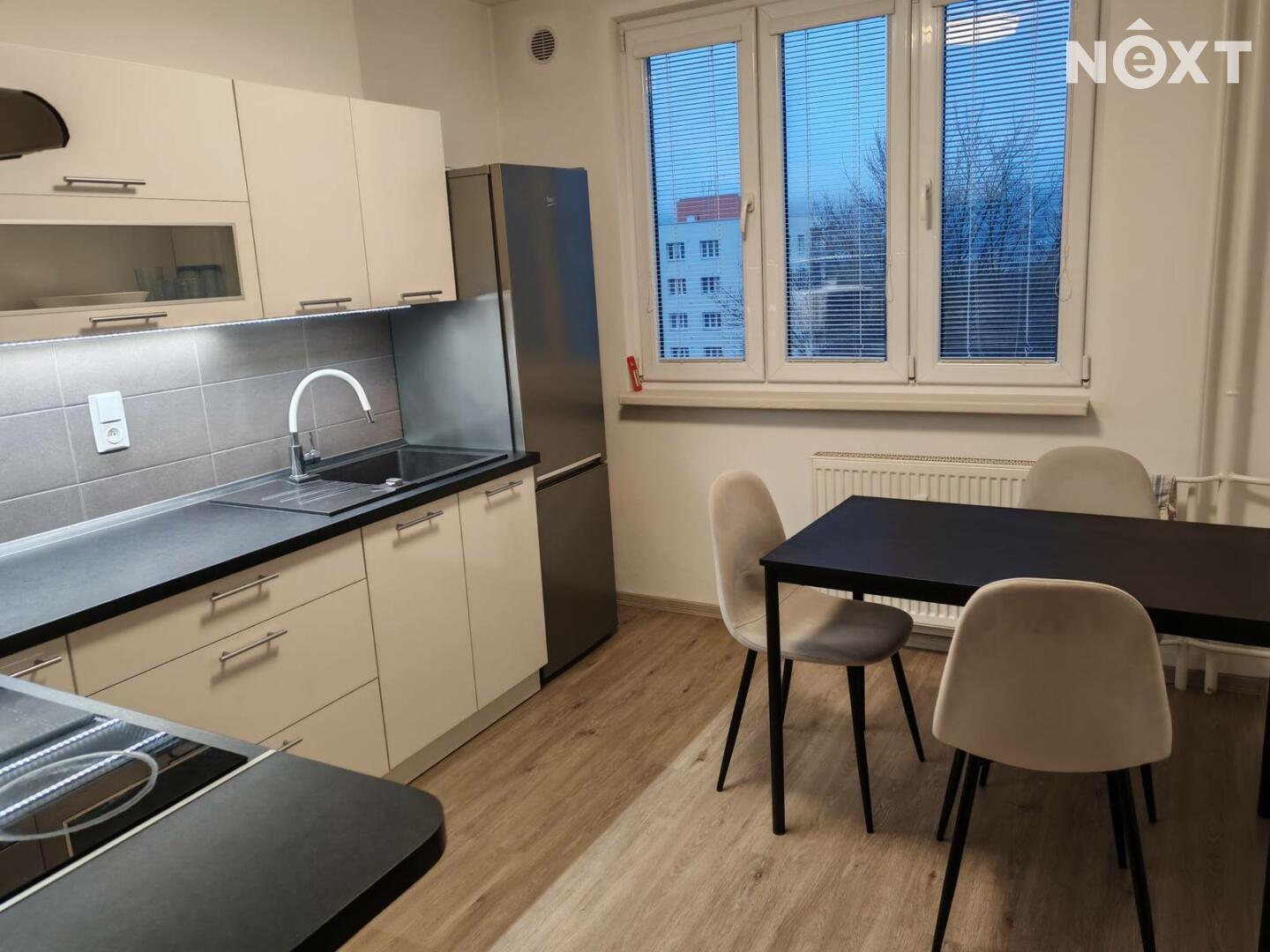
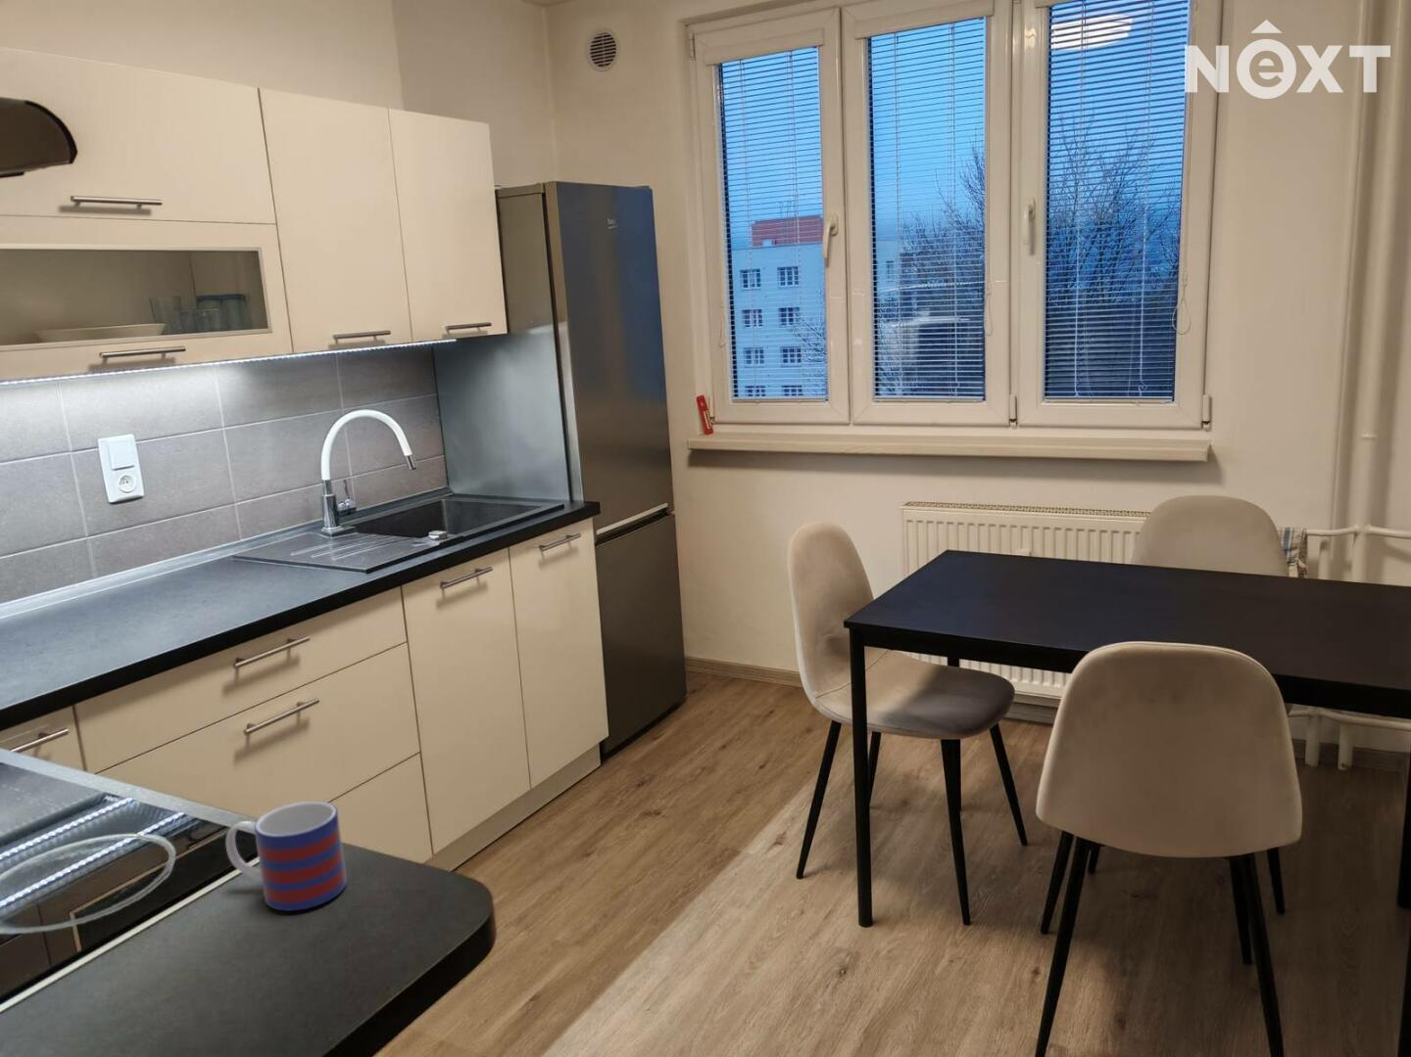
+ mug (283, 854)
